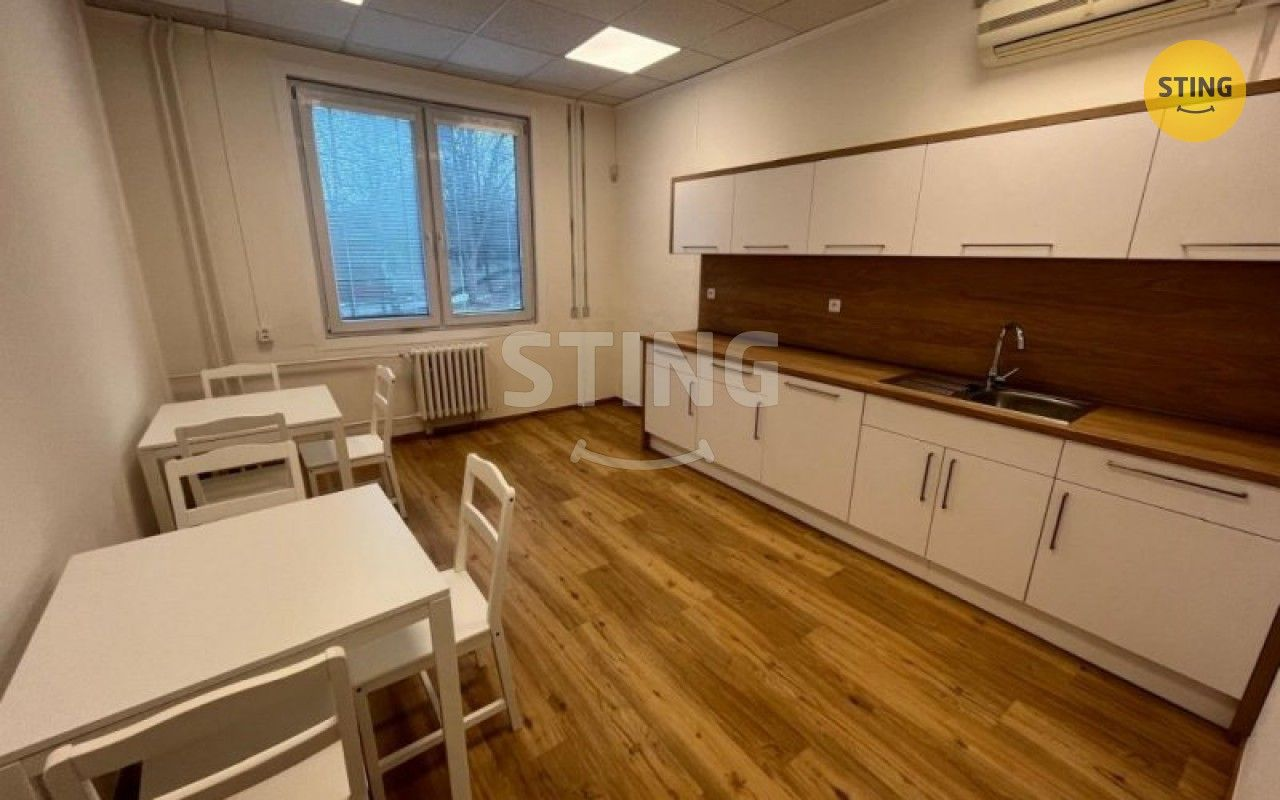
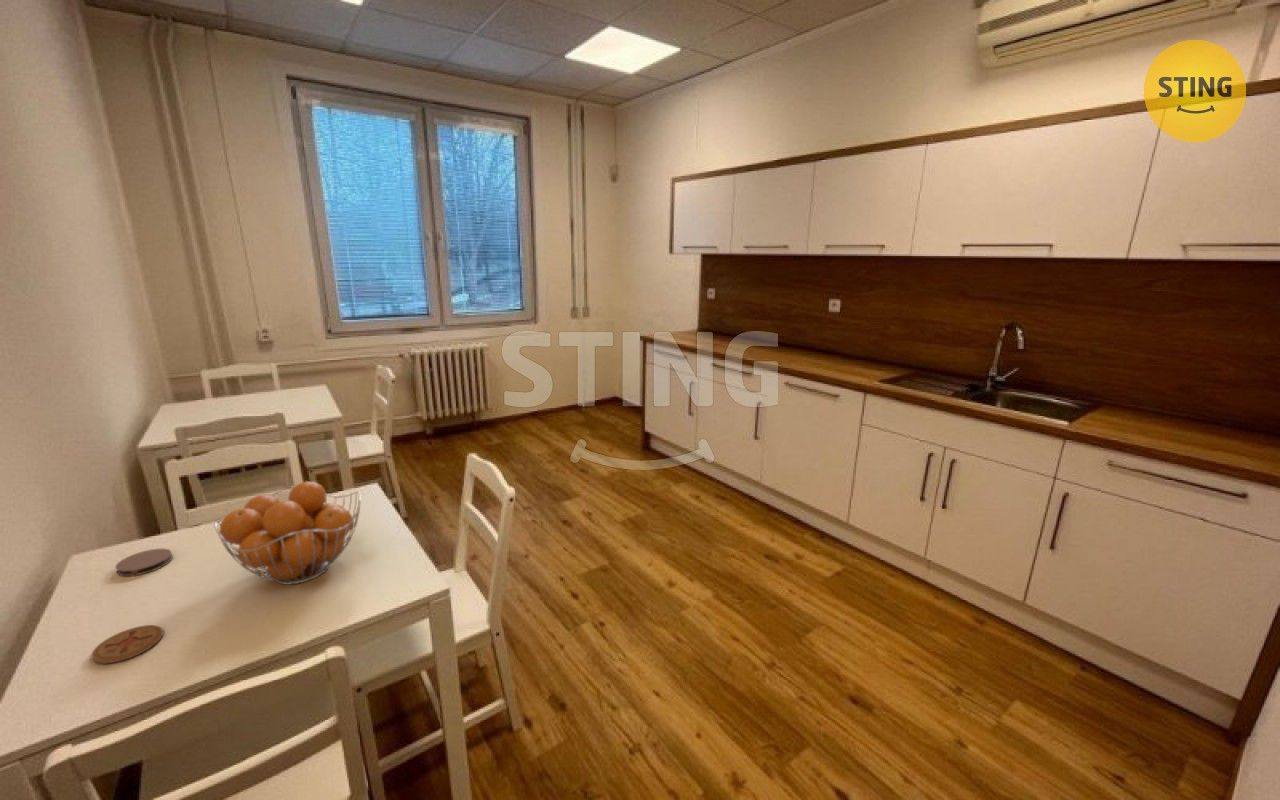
+ coaster (128, 643)
+ fruit basket (296, 531)
+ coaster (144, 561)
